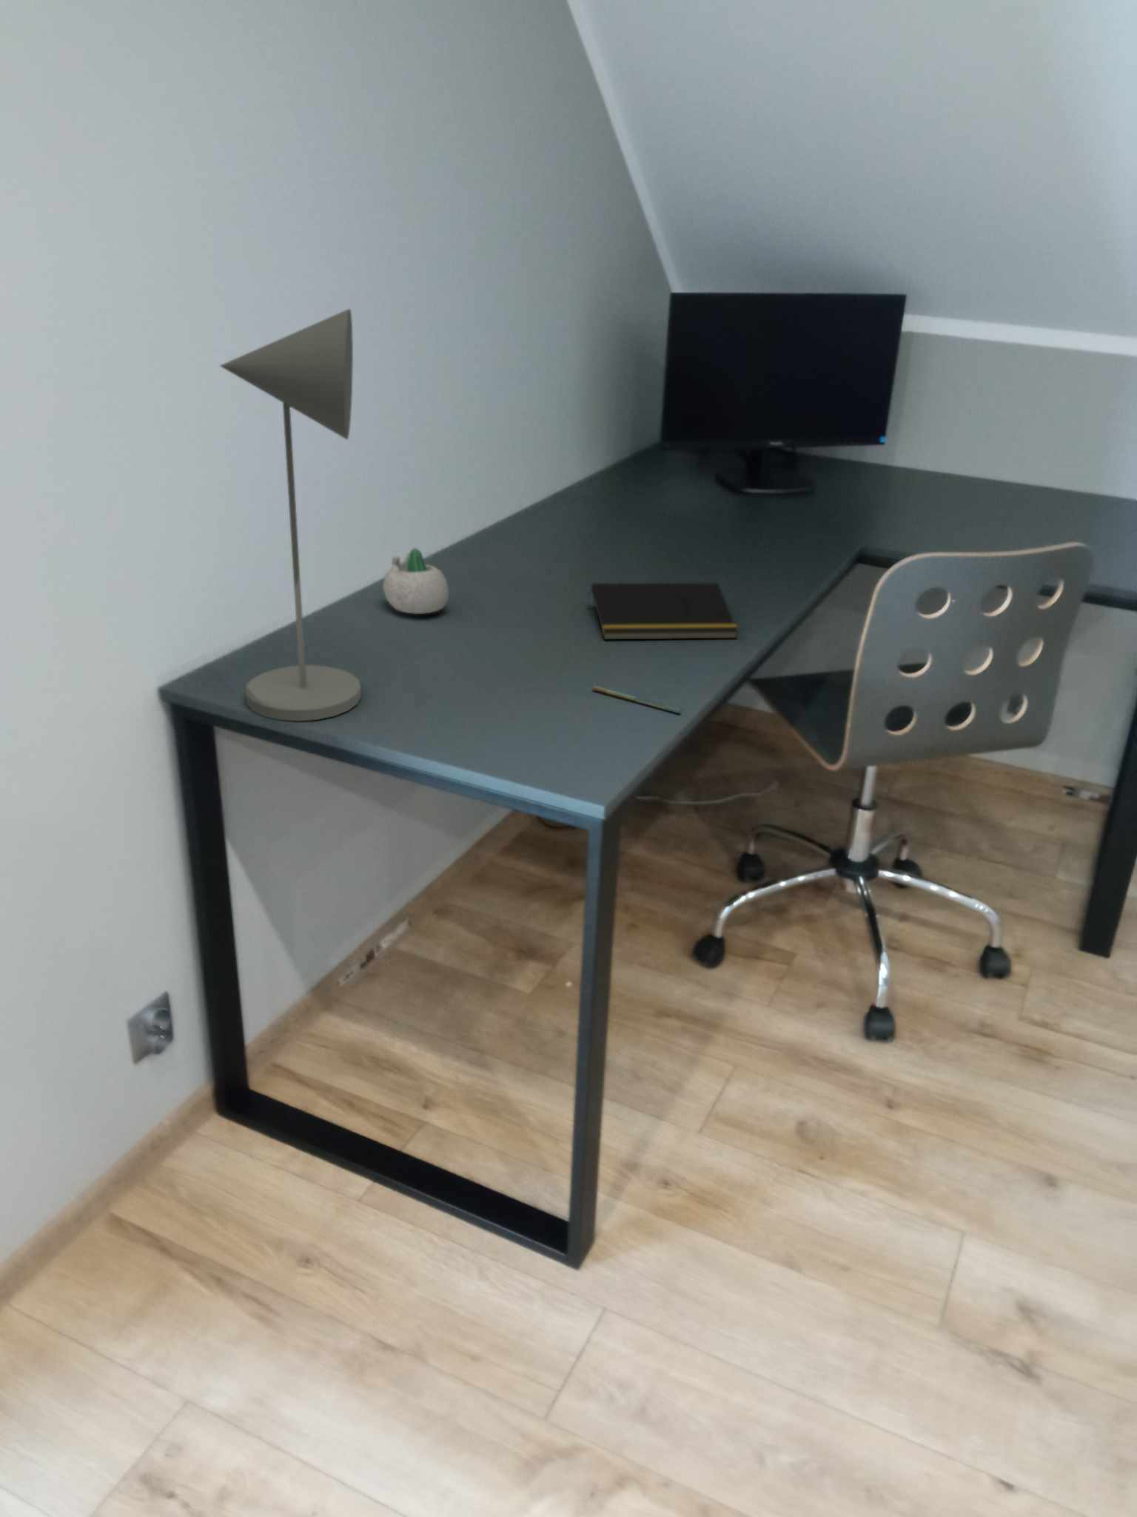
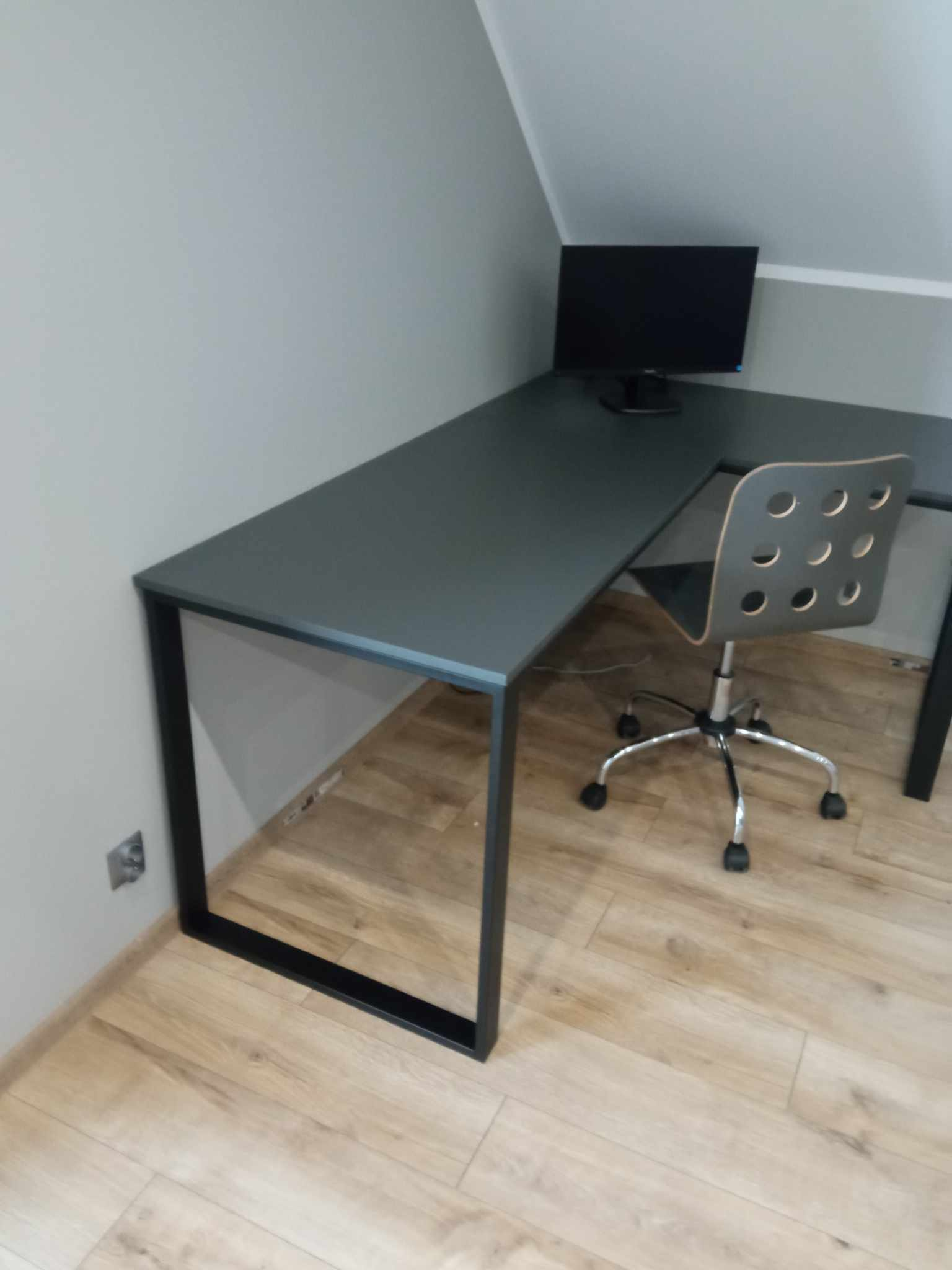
- succulent planter (413, 579)
- pen (635, 699)
- desk lamp (294, 516)
- notepad (663, 609)
